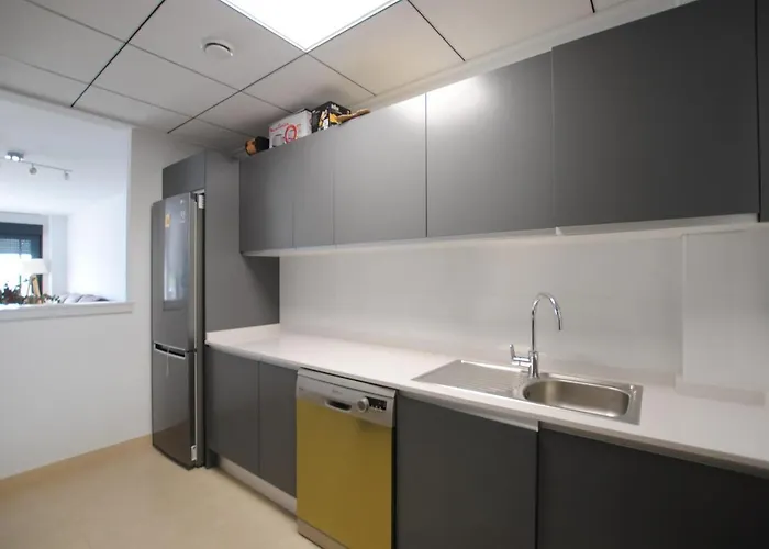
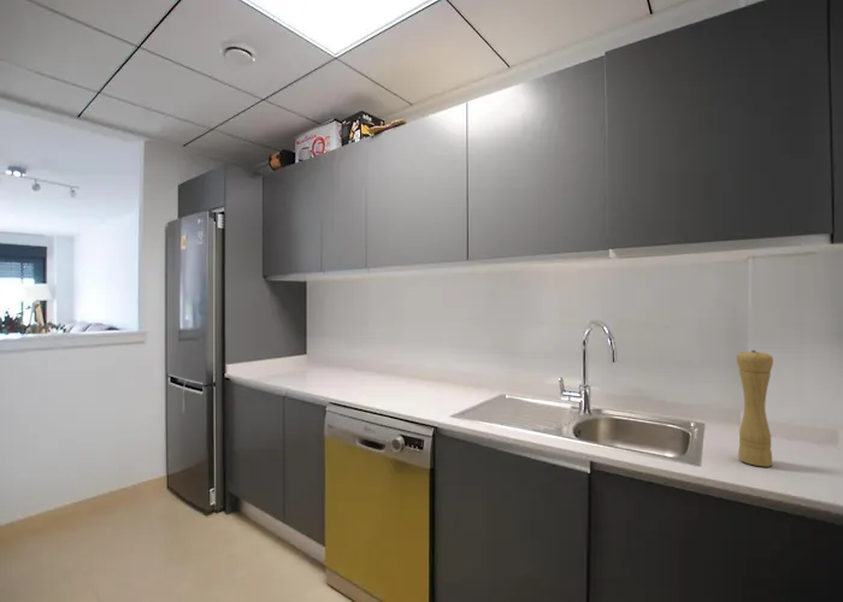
+ pepper mill (754, 406)
